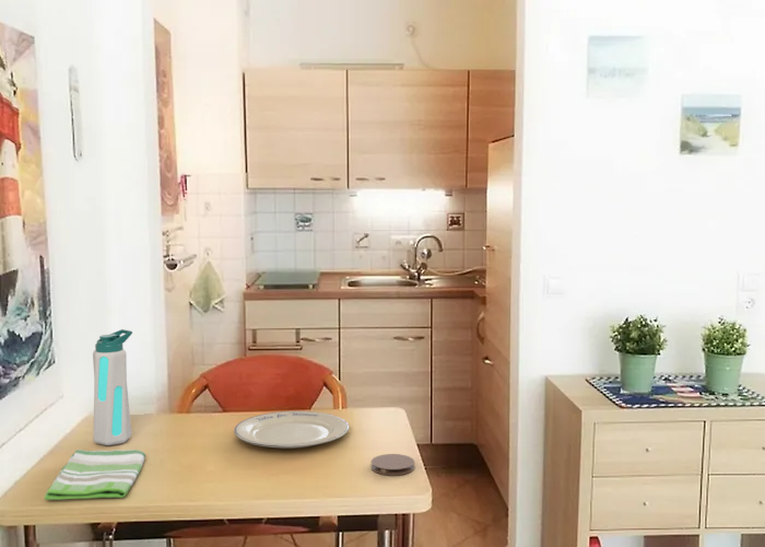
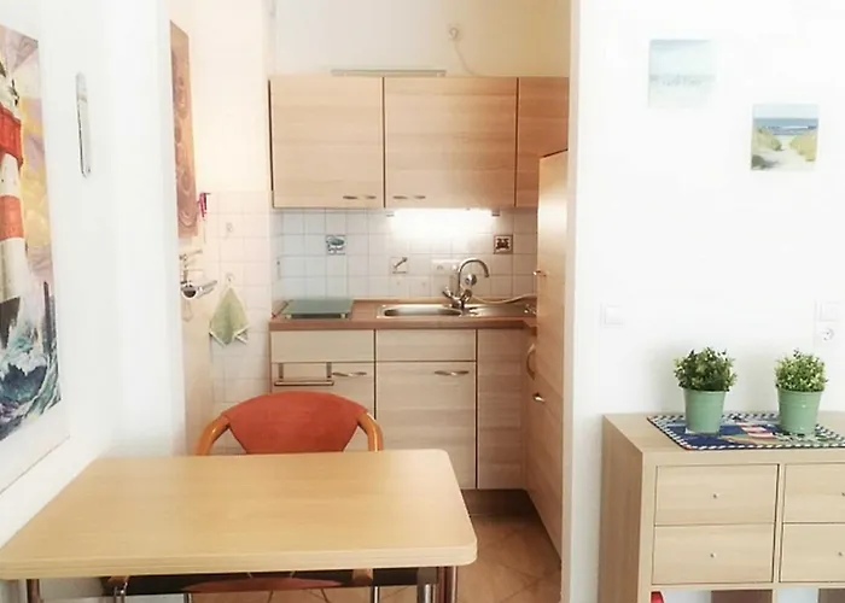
- dish towel (98, 472)
- water bottle (113, 386)
- coaster (392, 464)
- chinaware (292, 431)
